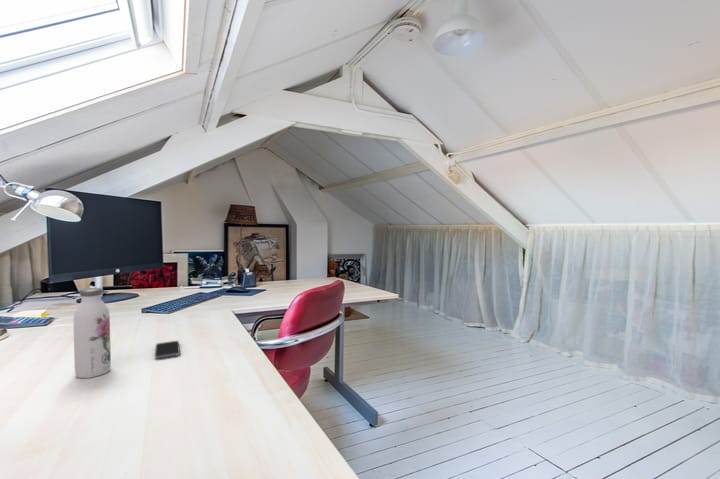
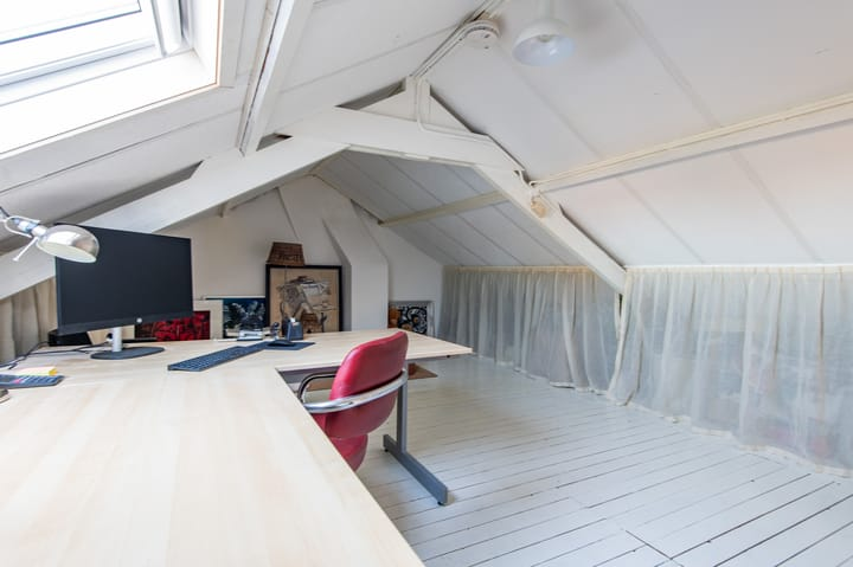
- water bottle (92, 330)
- smartphone (167, 348)
